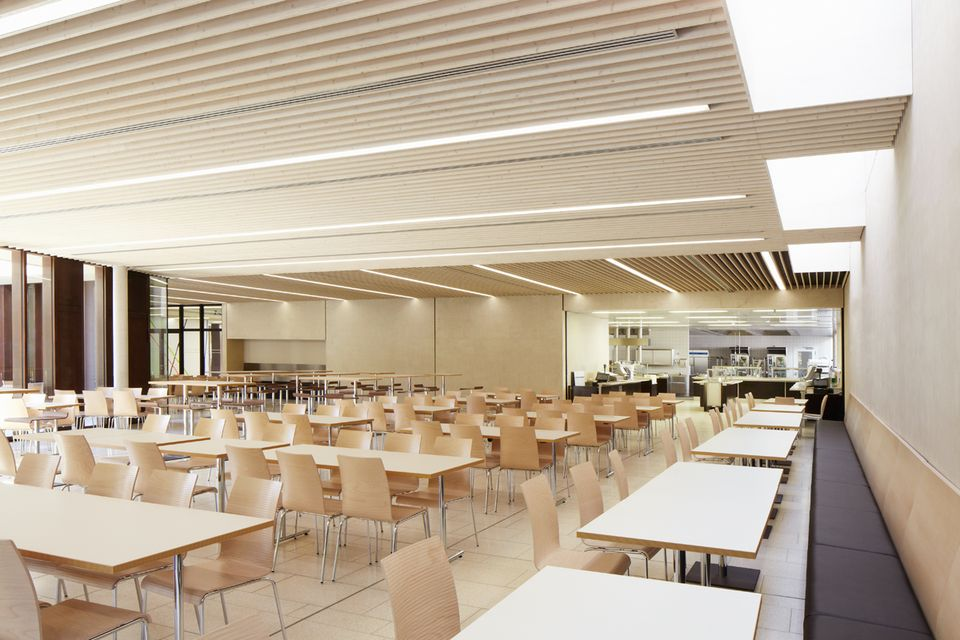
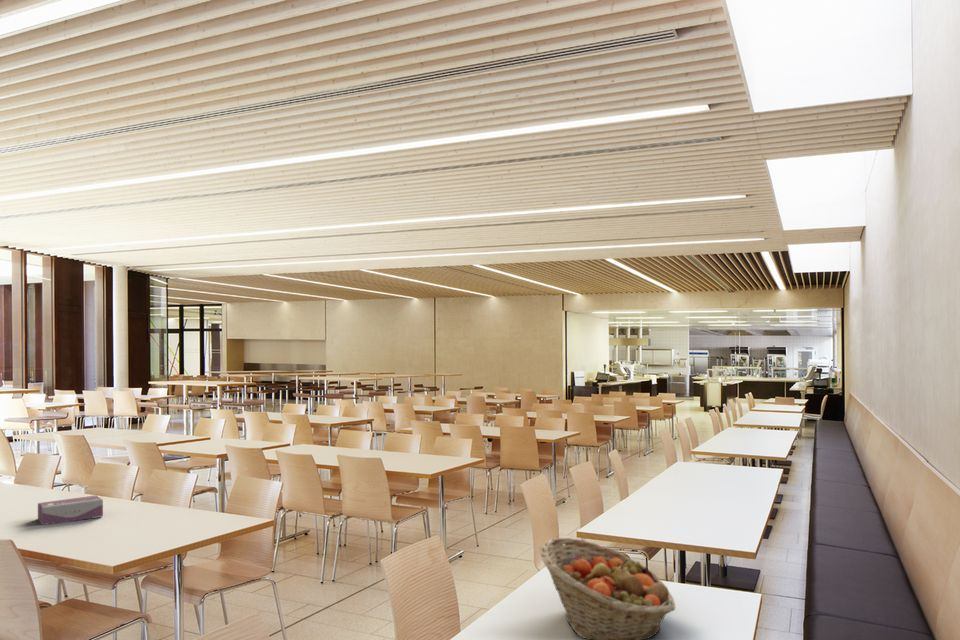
+ tissue box (70, 509)
+ fruit basket (605, 585)
